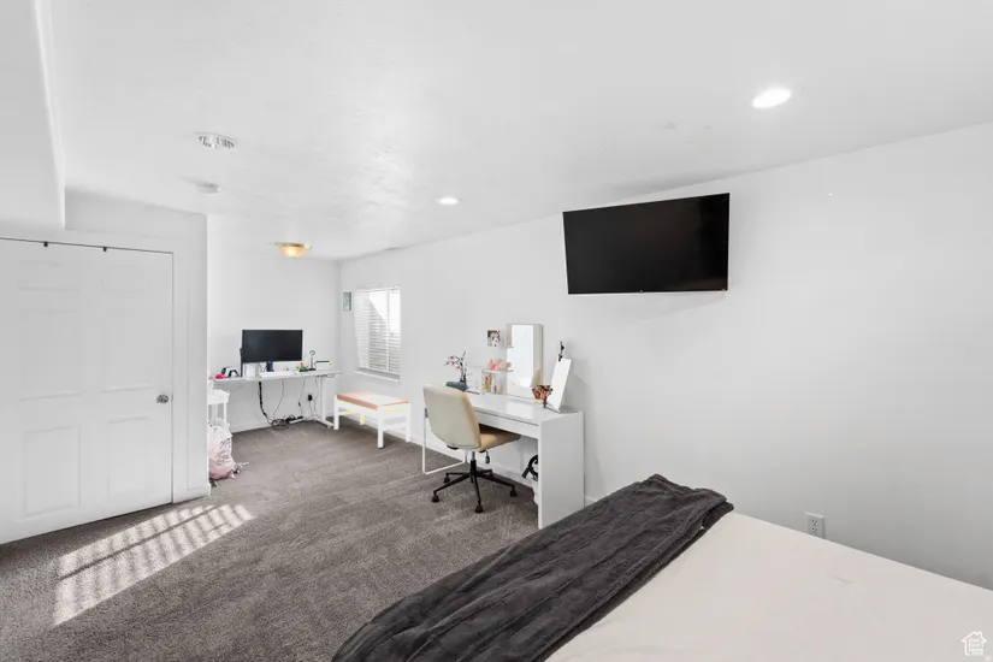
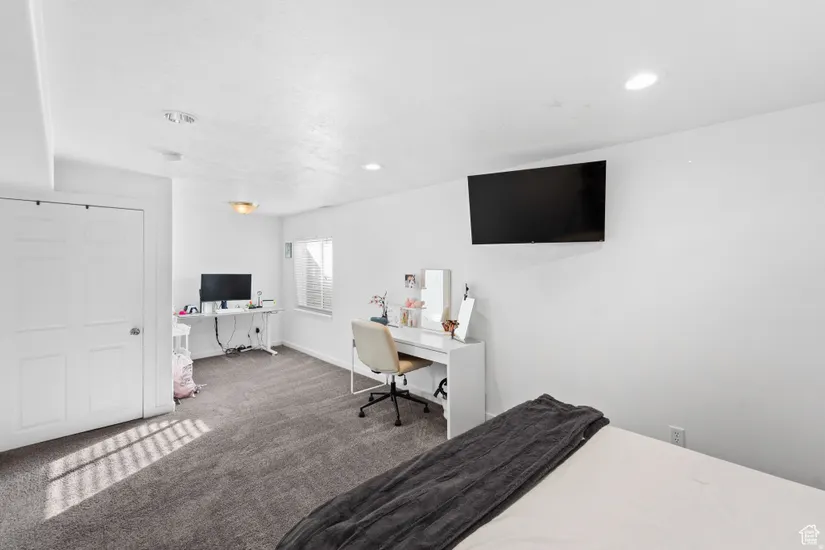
- bench (370, 415)
